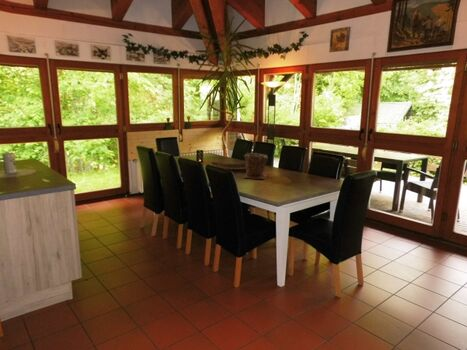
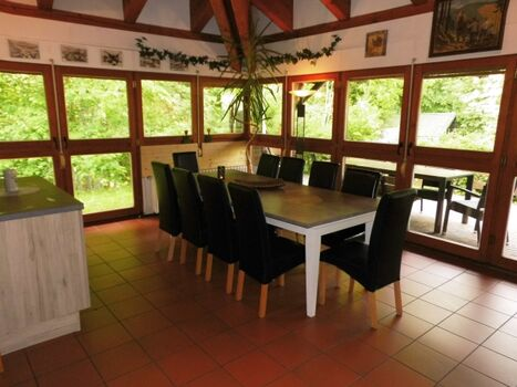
- plant pot (255, 165)
